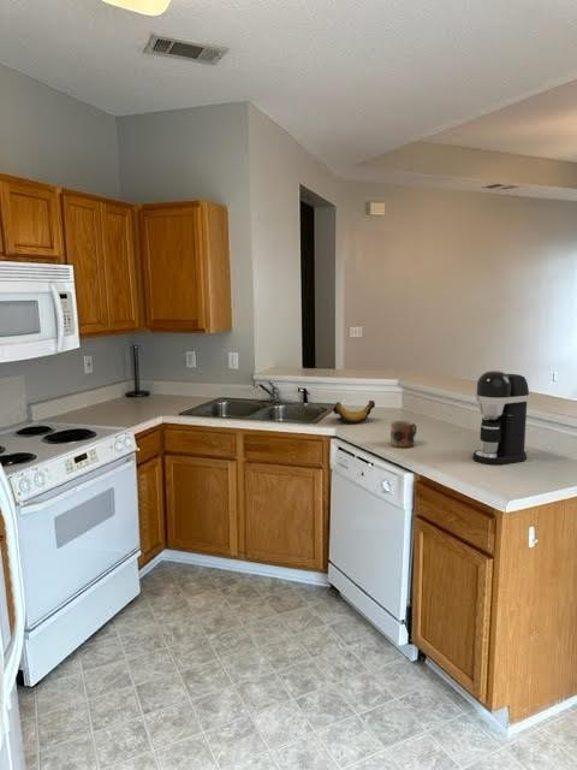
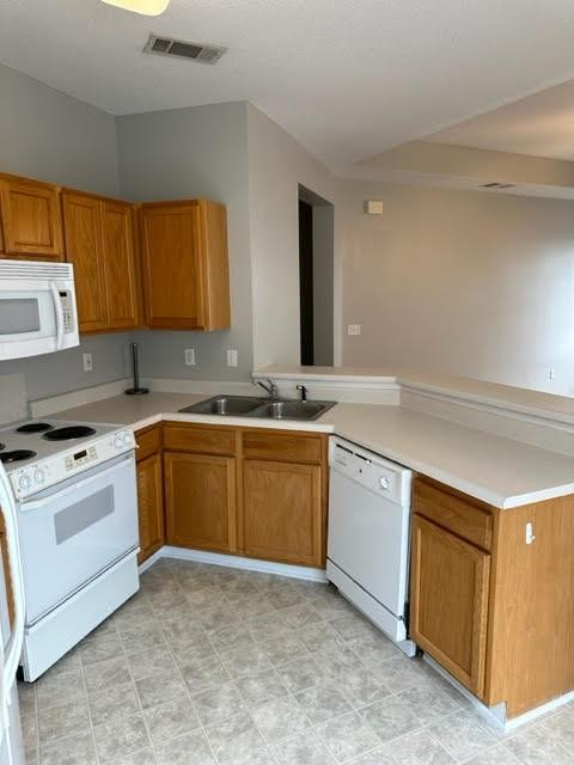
- mug (403, 433)
- coffee maker (501, 414)
- banana bunch (350, 411)
